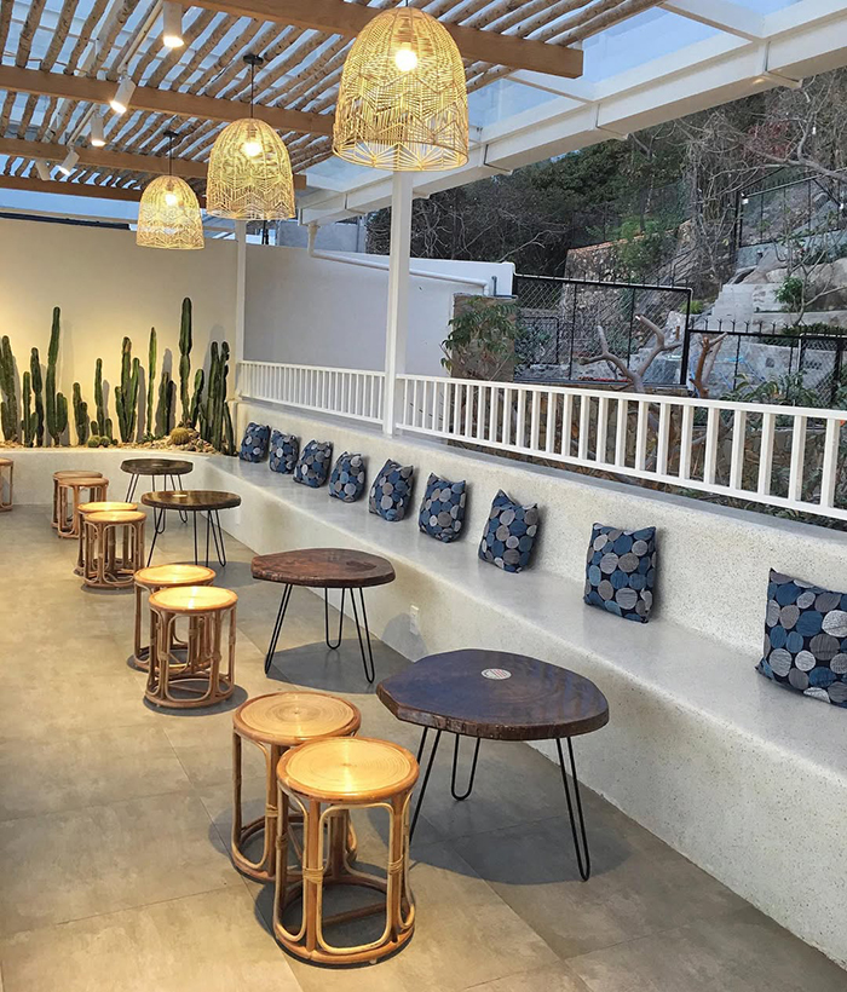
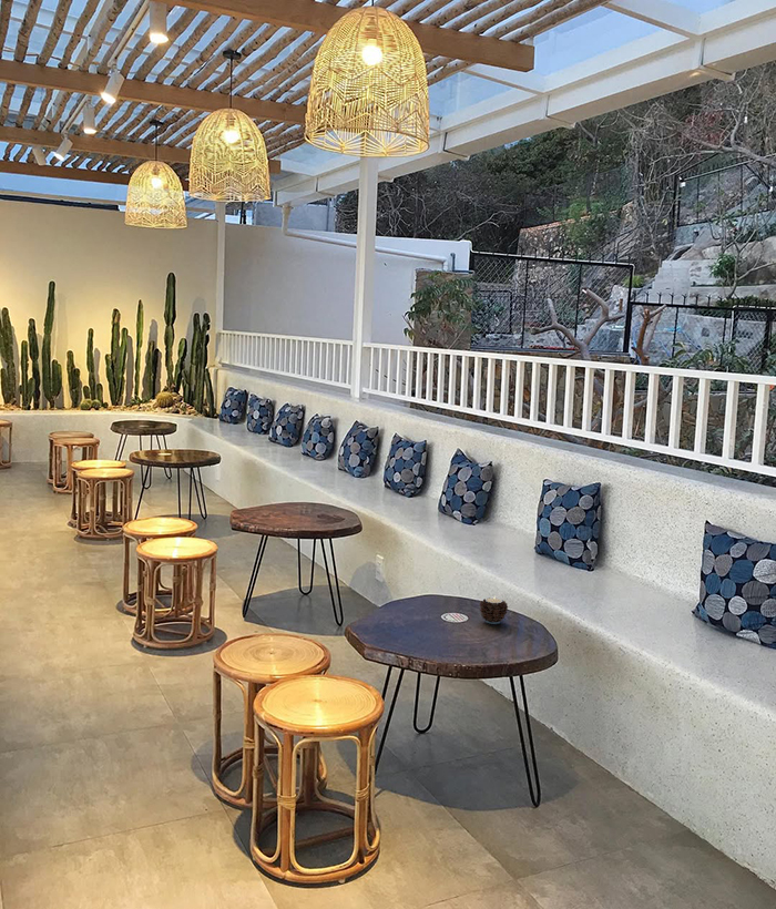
+ candle (493, 609)
